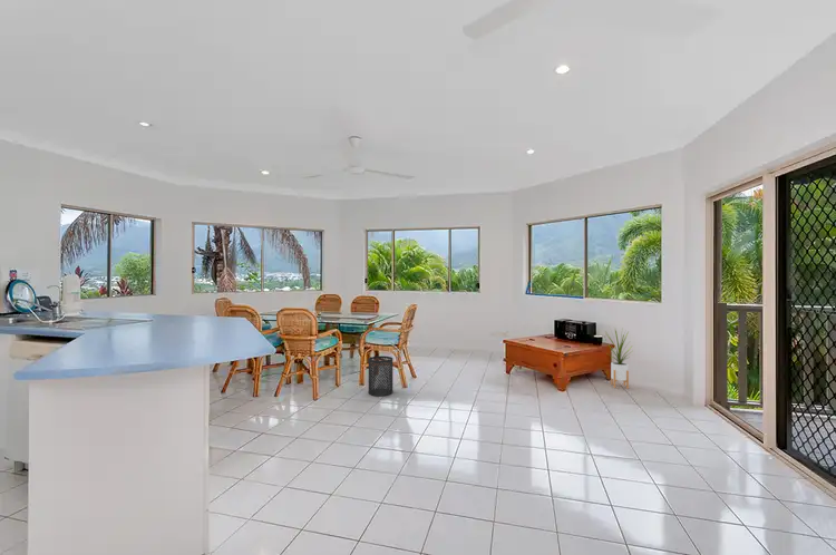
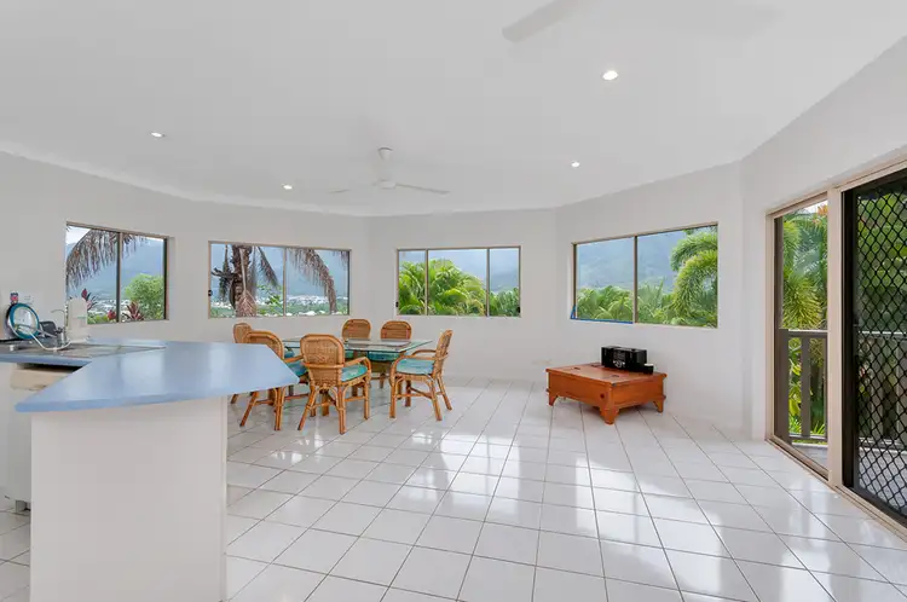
- house plant (620, 356)
- trash can (380, 374)
